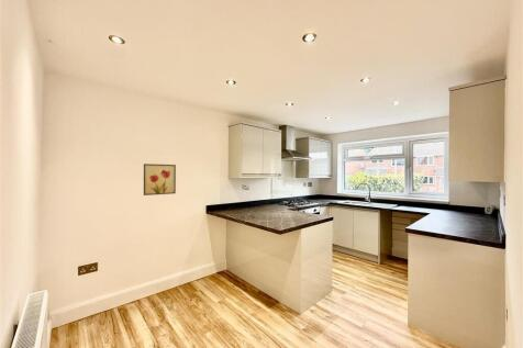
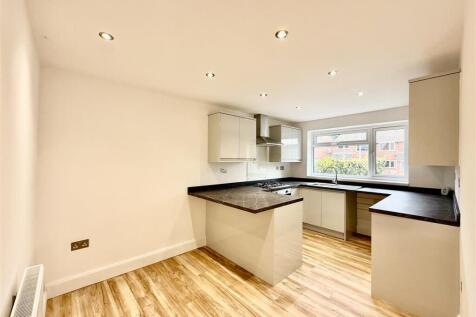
- wall art (159, 179)
